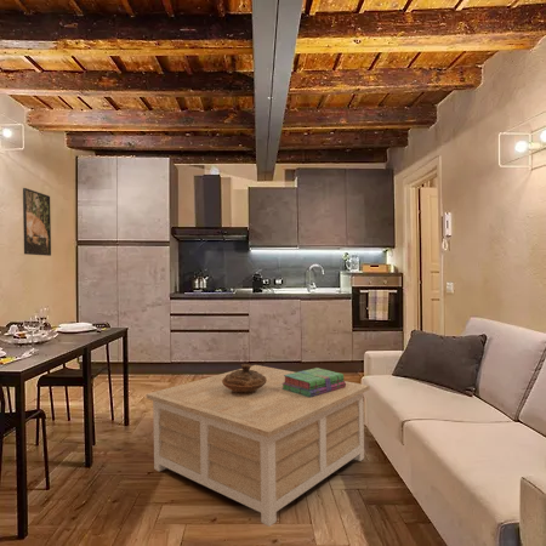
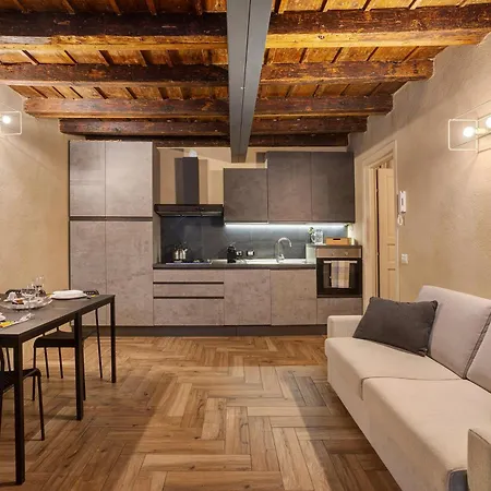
- decorative bowl (244, 377)
- stack of books (313, 381)
- coffee table (261, 426)
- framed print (38, 223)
